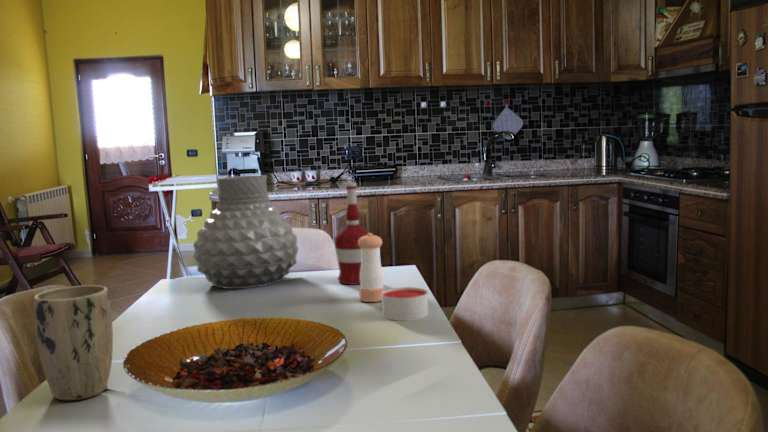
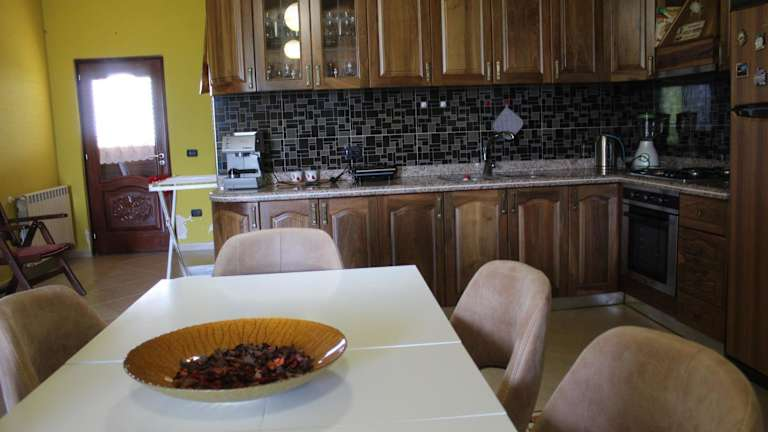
- candle (405, 302)
- plant pot (75, 342)
- alcohol (353, 232)
- pepper shaker (371, 266)
- vase (245, 229)
